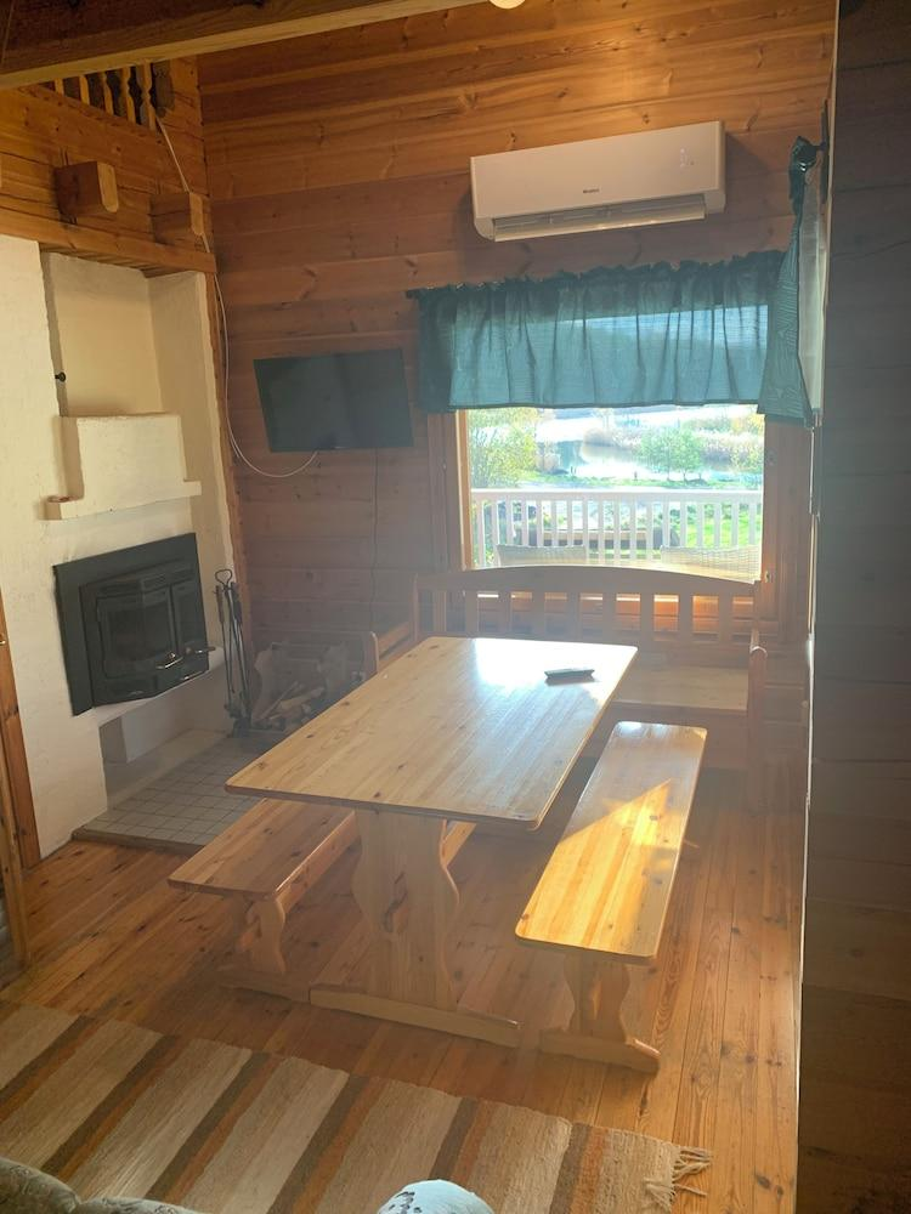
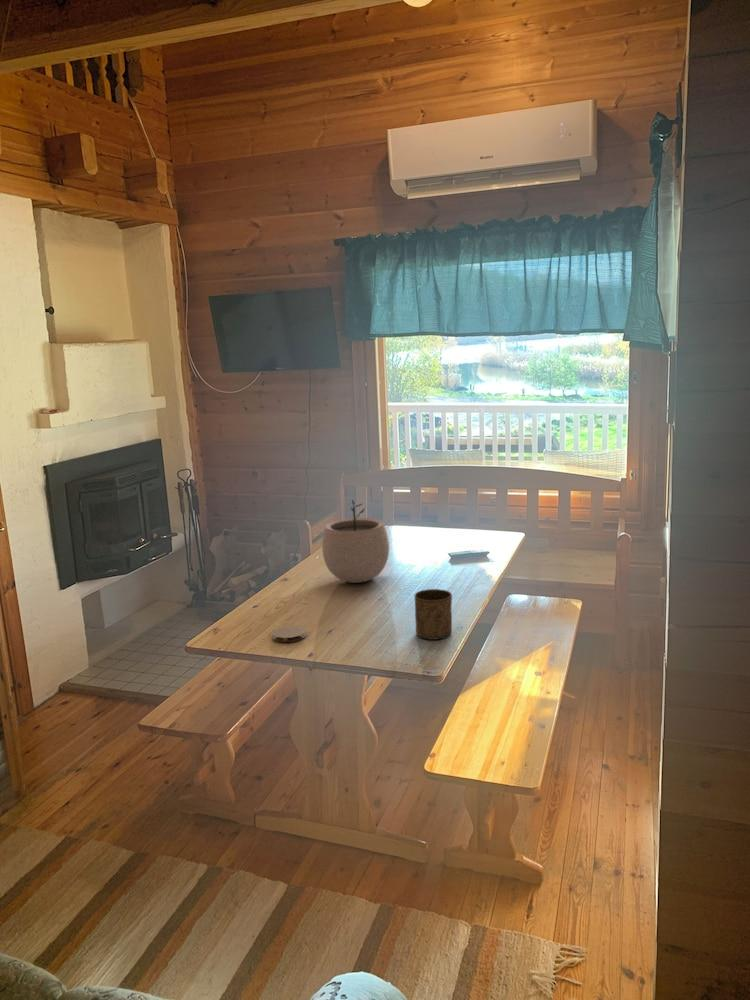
+ cup (433, 614)
+ coaster (289, 633)
+ plant pot (355, 539)
